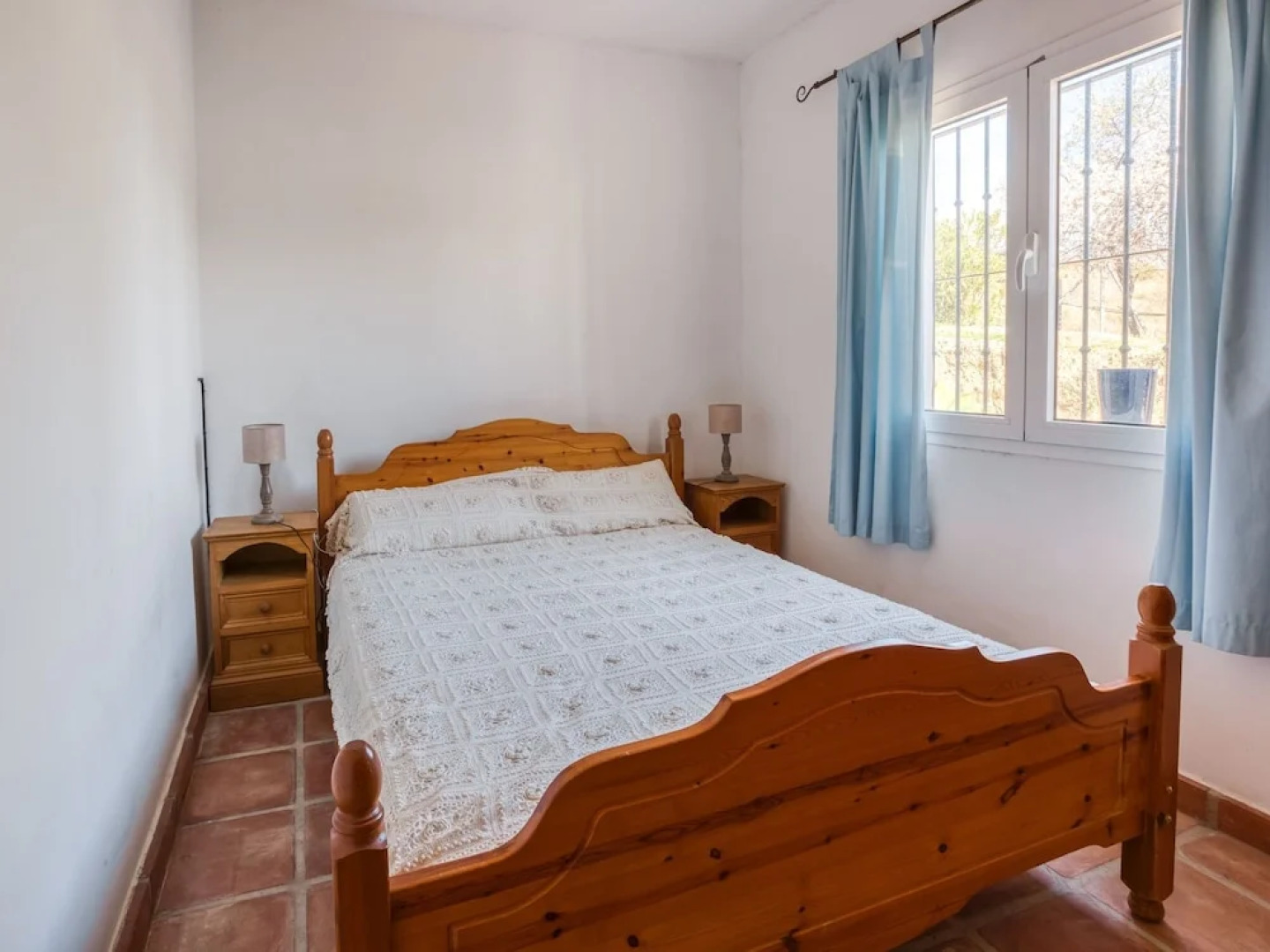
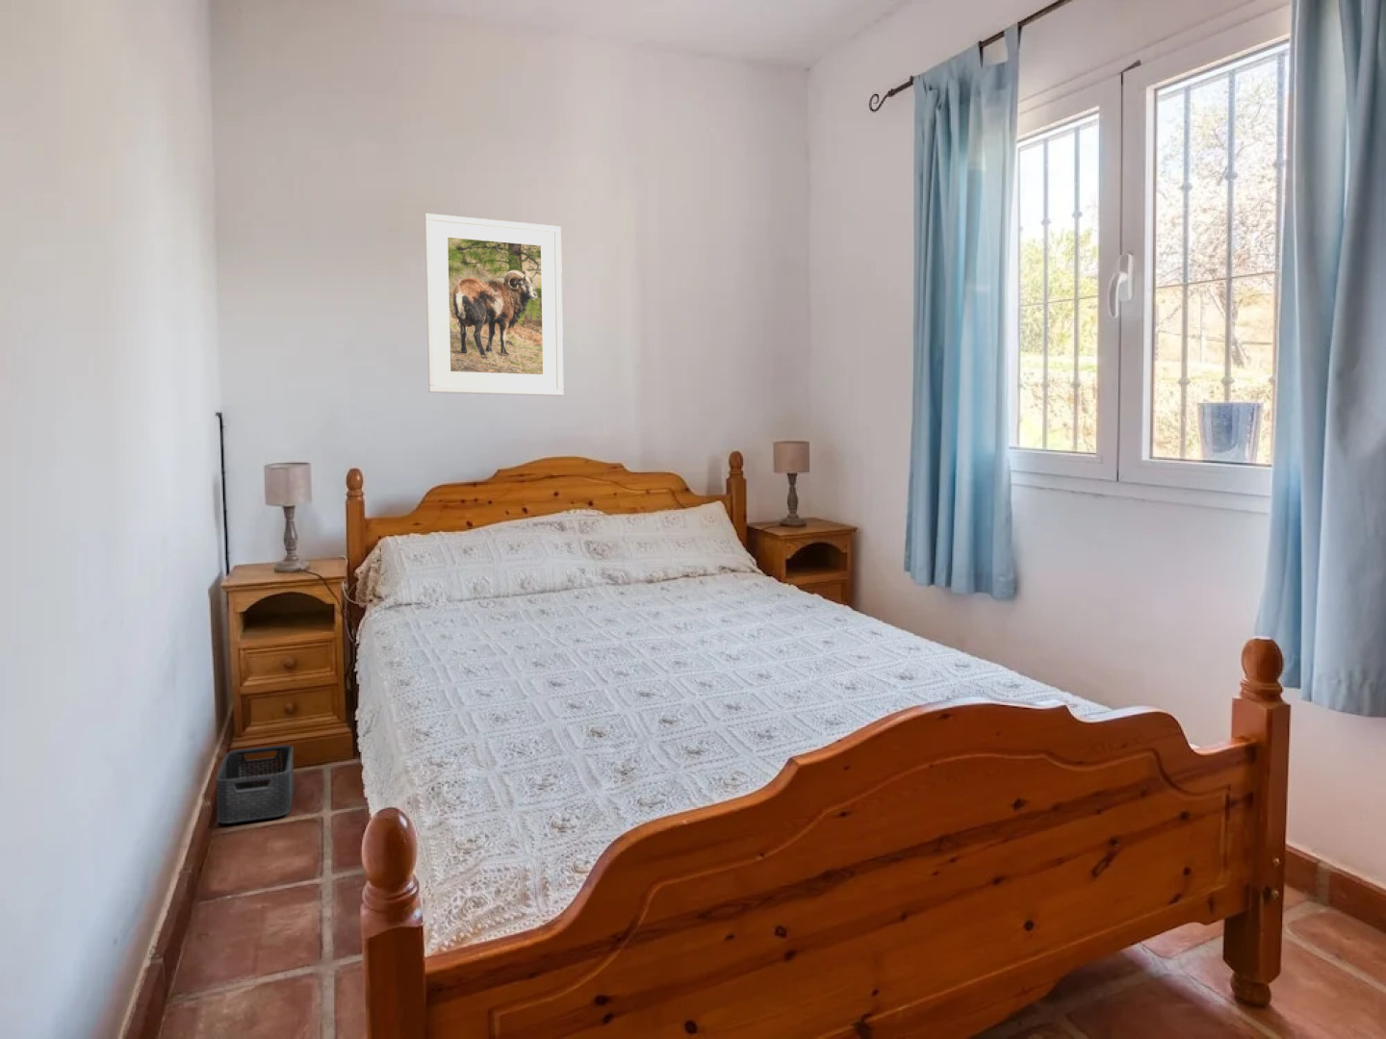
+ storage bin (256, 783)
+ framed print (495, 307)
